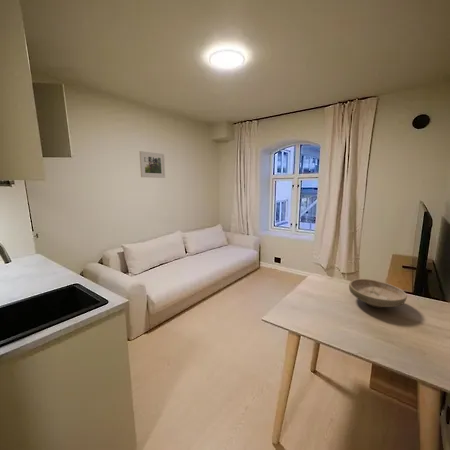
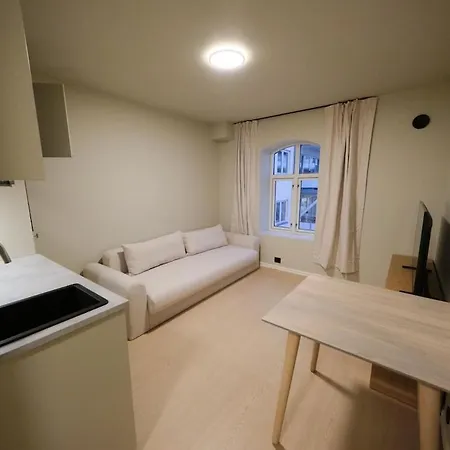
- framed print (153, 165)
- bowl (375, 295)
